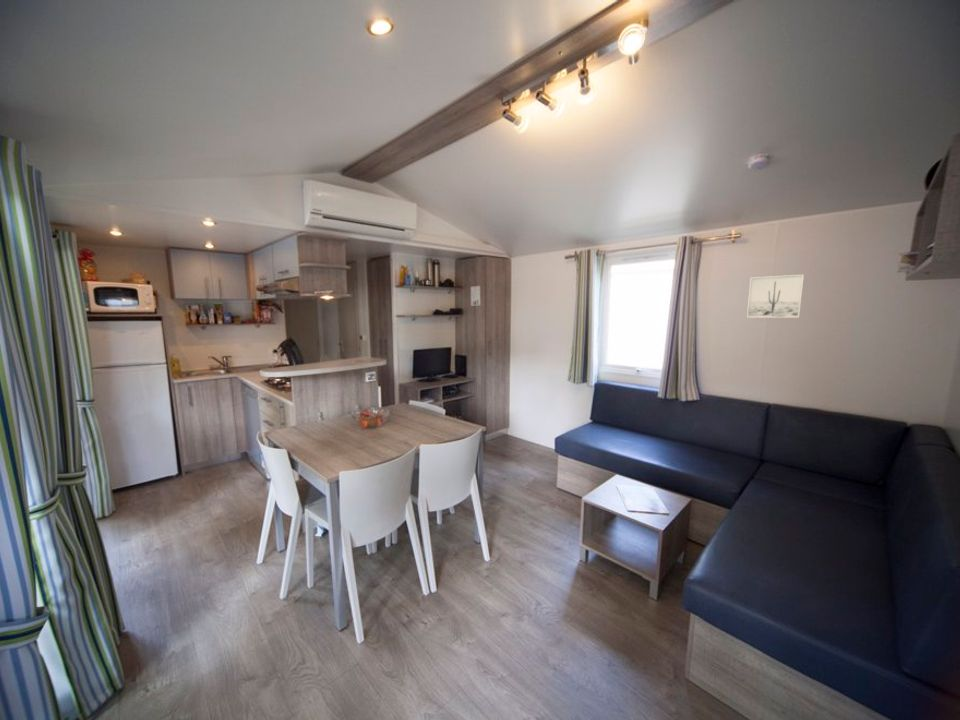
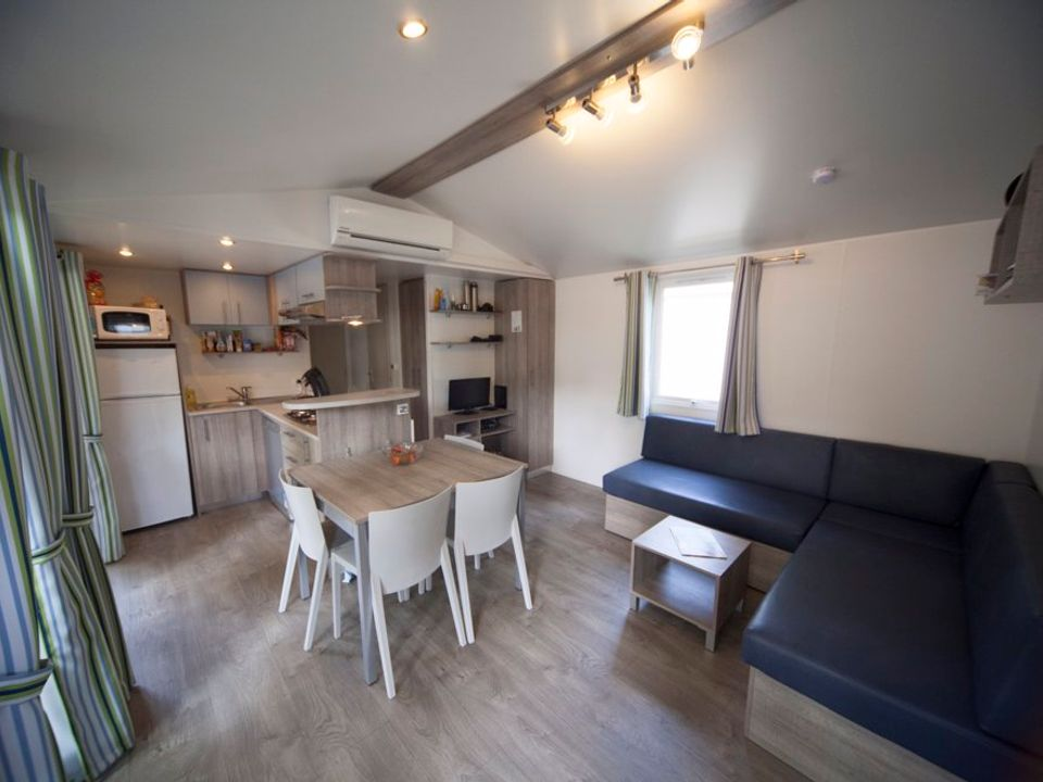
- wall art (774, 297)
